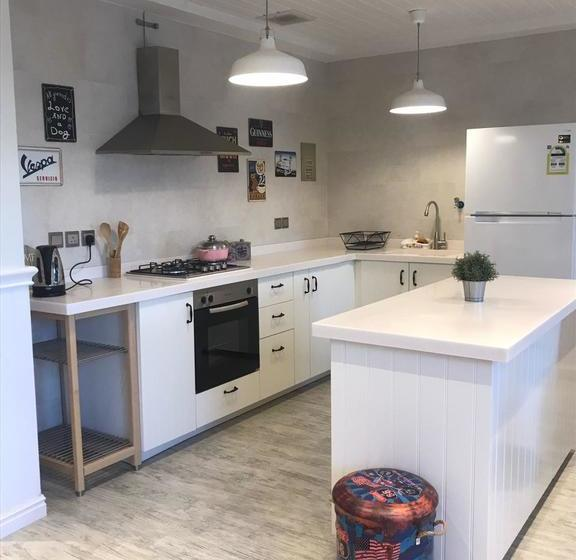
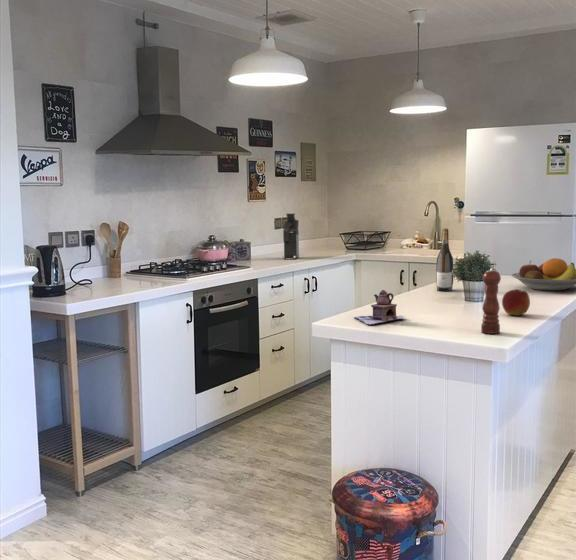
+ coffee maker (291, 236)
+ wine bottle (444, 259)
+ fruit bowl (549, 272)
+ pepper mill (491, 299)
+ teapot (382, 305)
+ apple (515, 302)
